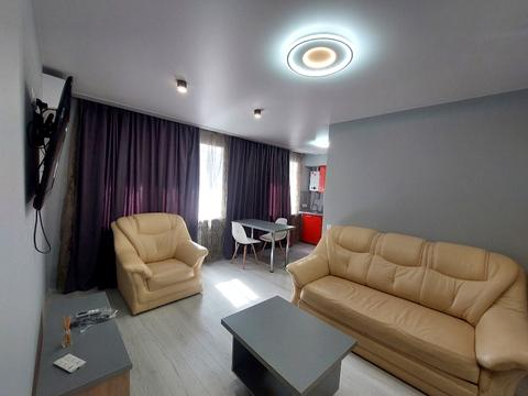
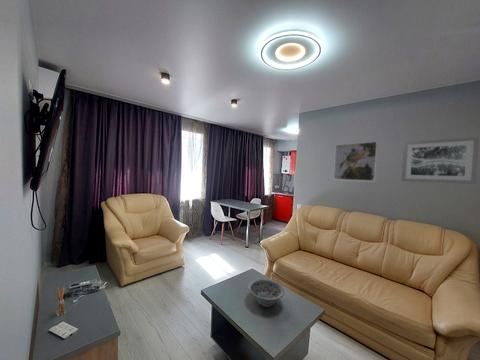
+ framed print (354, 162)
+ decorative bowl (265, 295)
+ wall art (436, 161)
